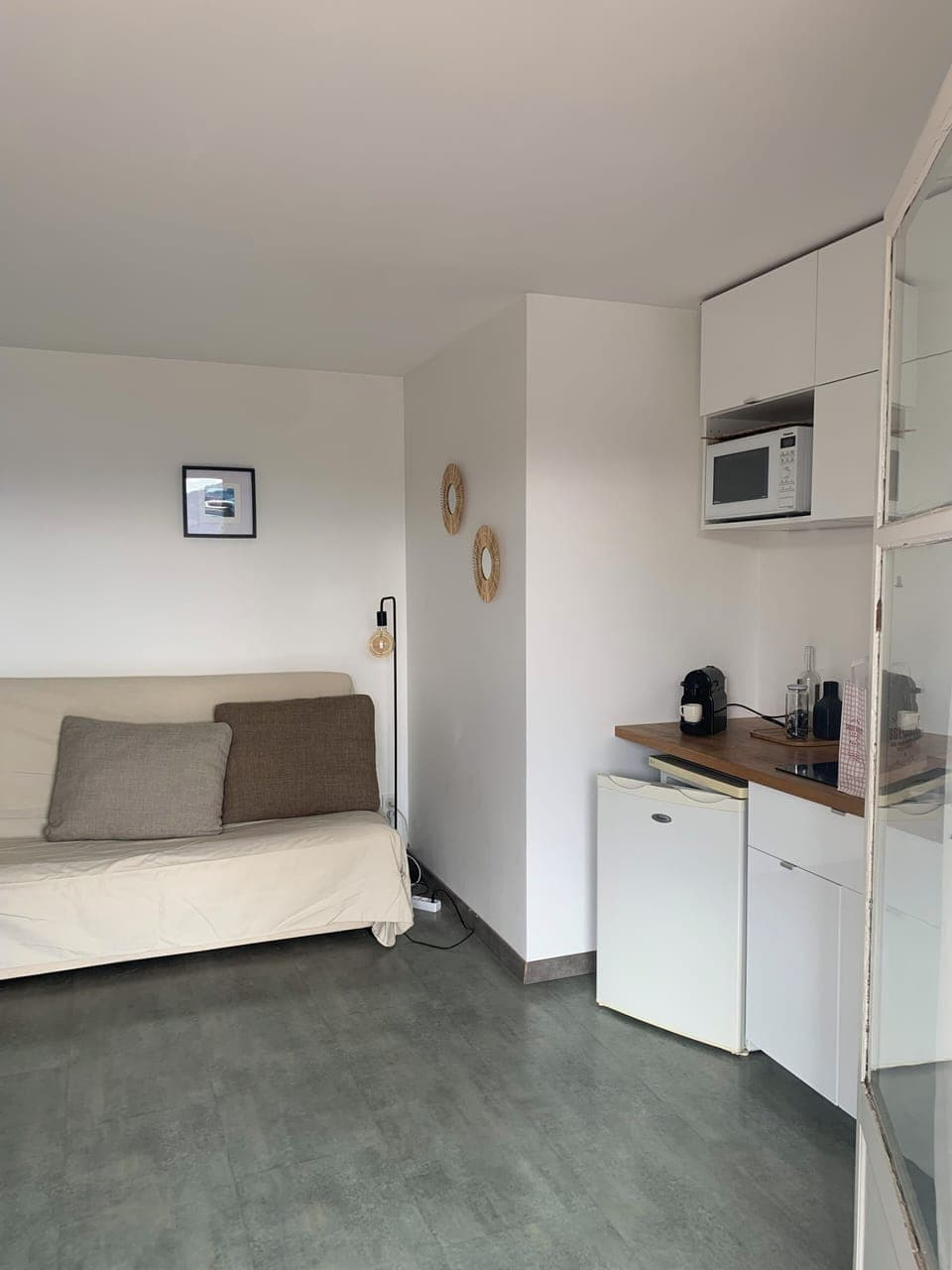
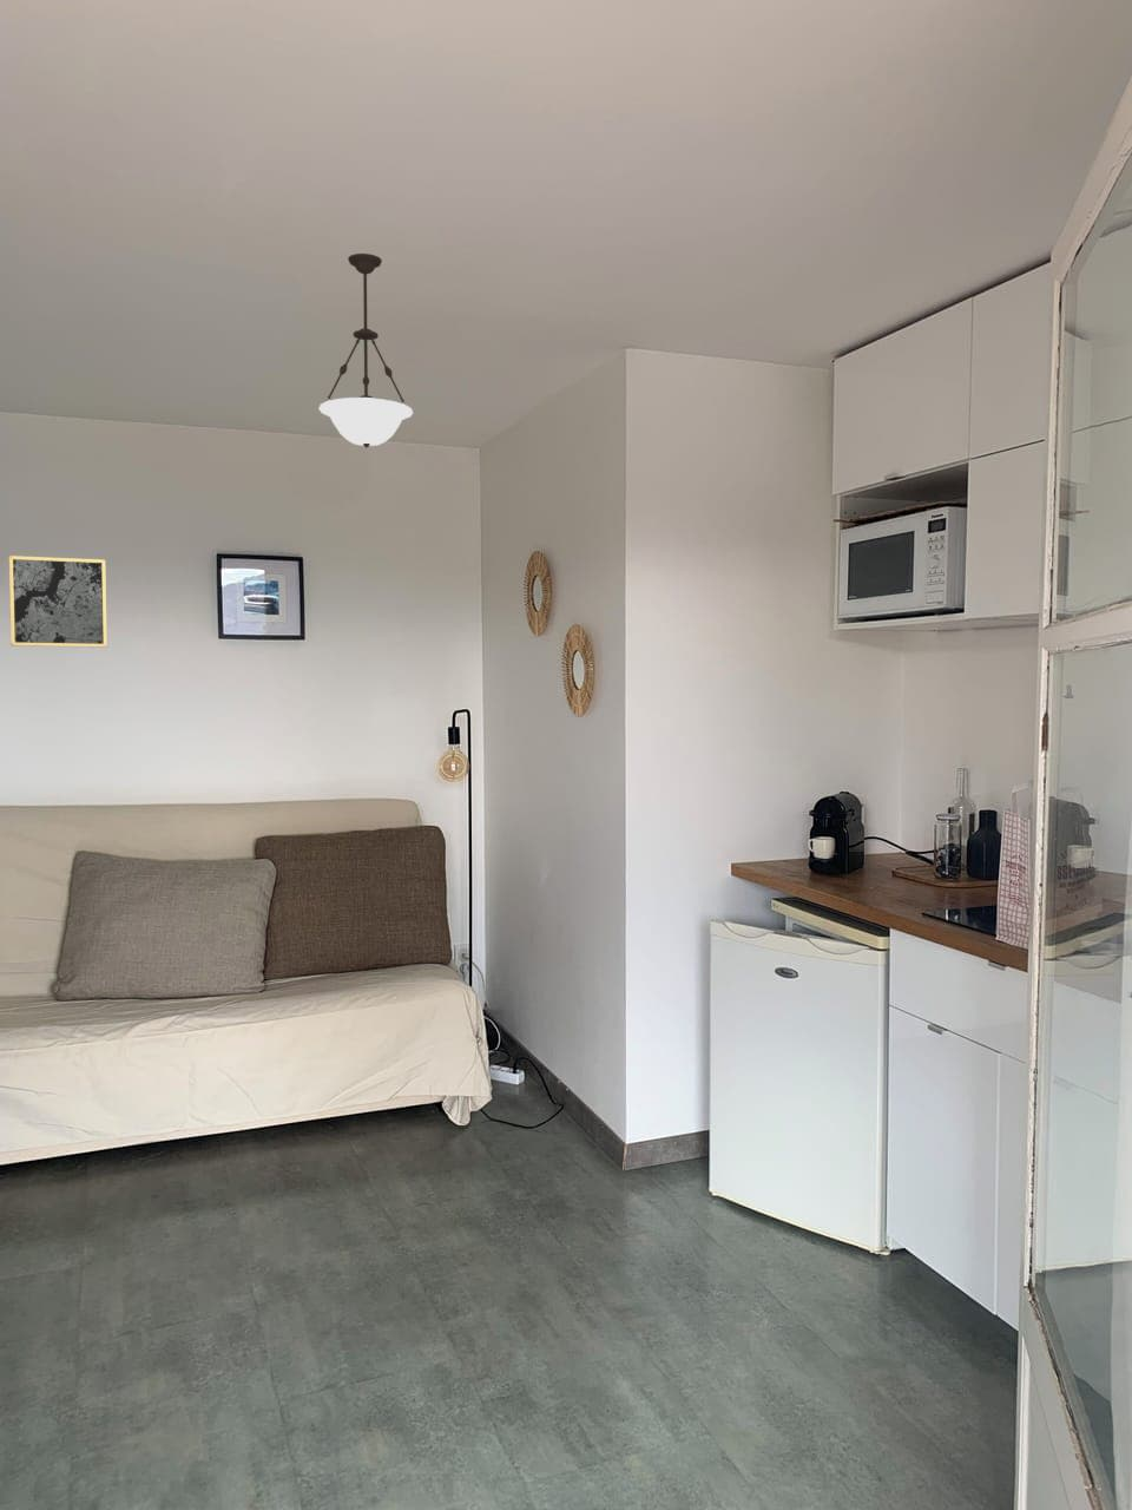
+ pendant light (365, 354)
+ wall art (59, 602)
